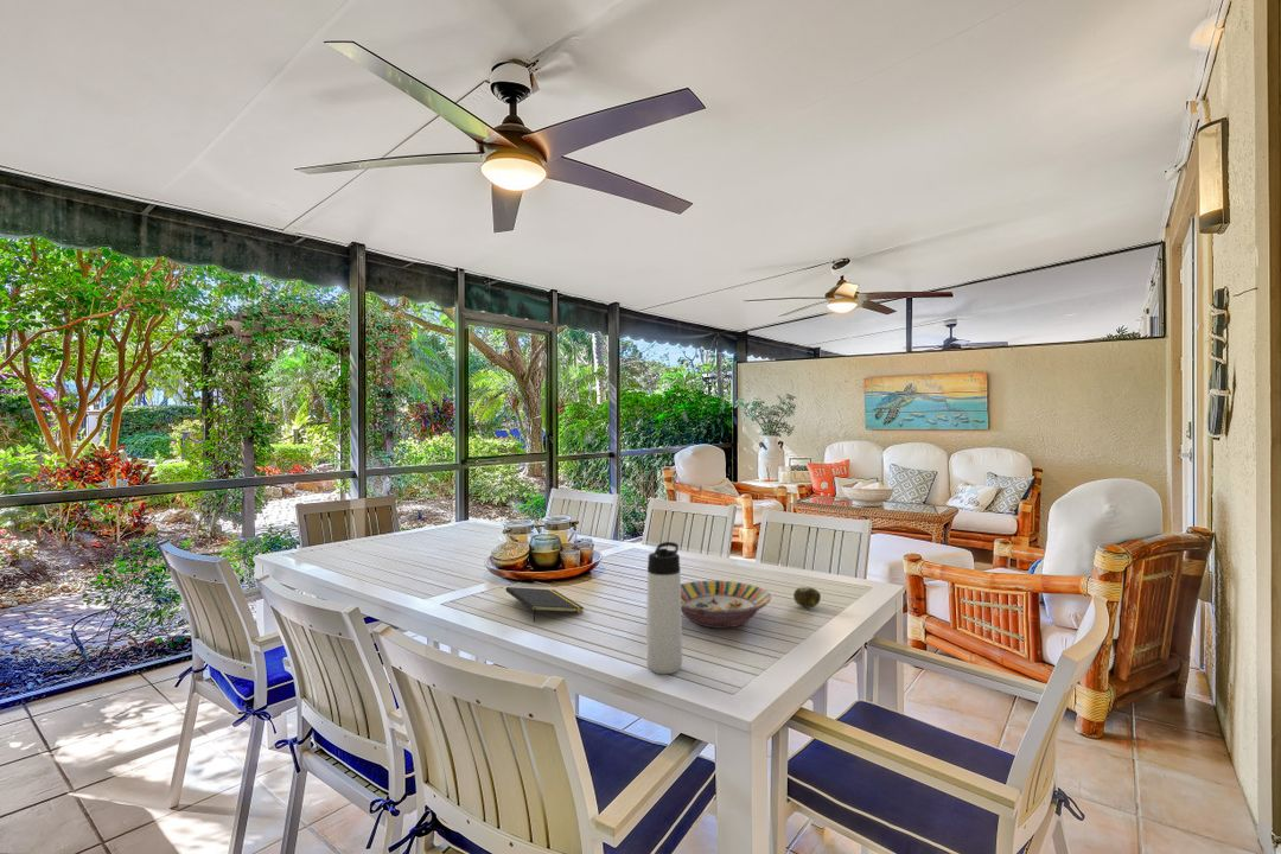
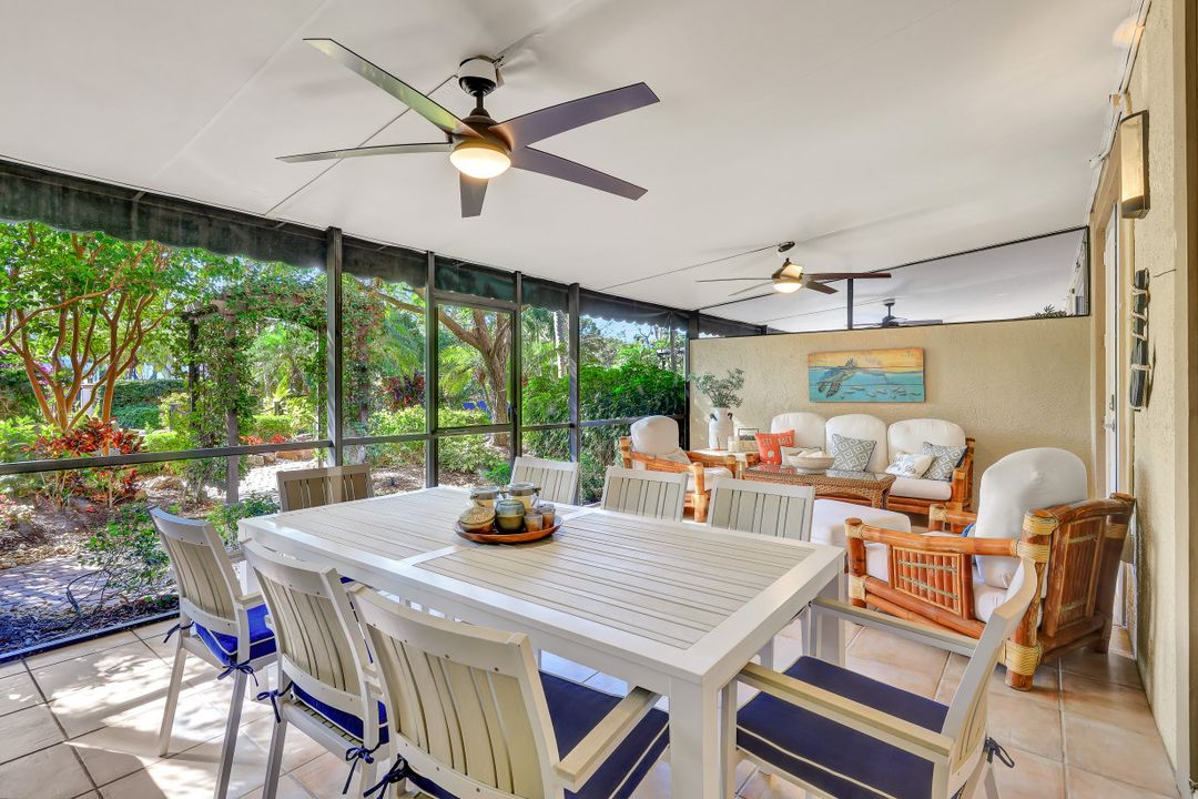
- fruit (807, 597)
- notepad (543, 599)
- serving bowl (718, 606)
- thermos bottle (665, 605)
